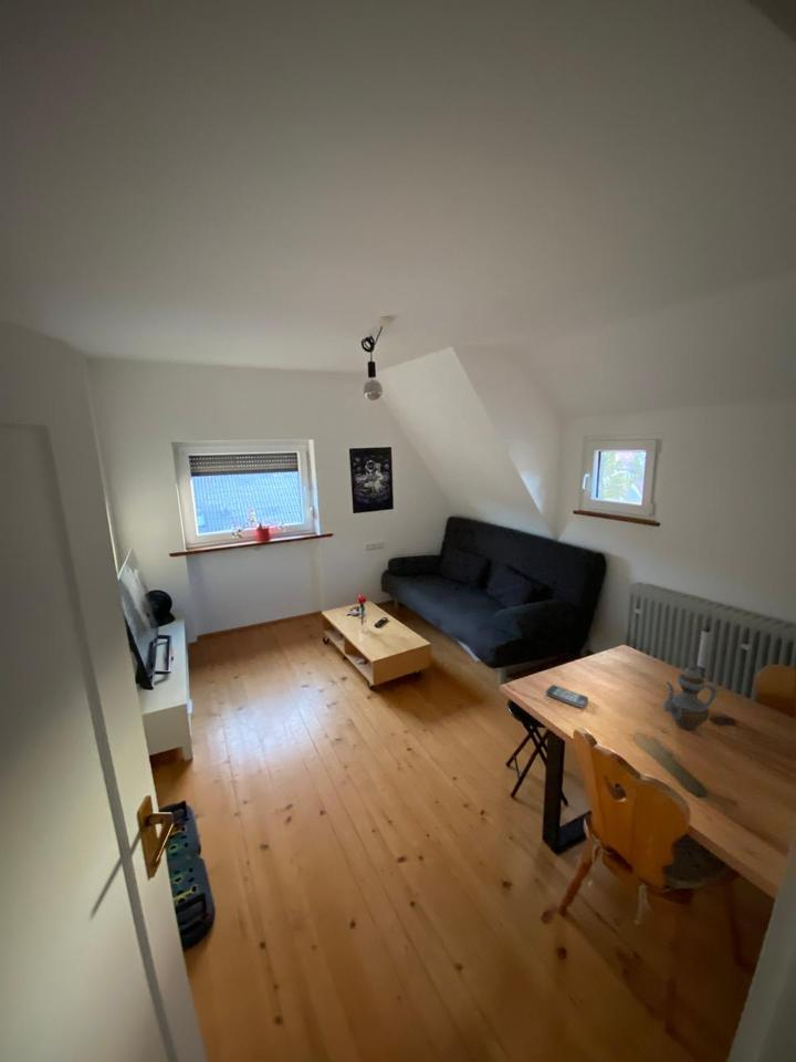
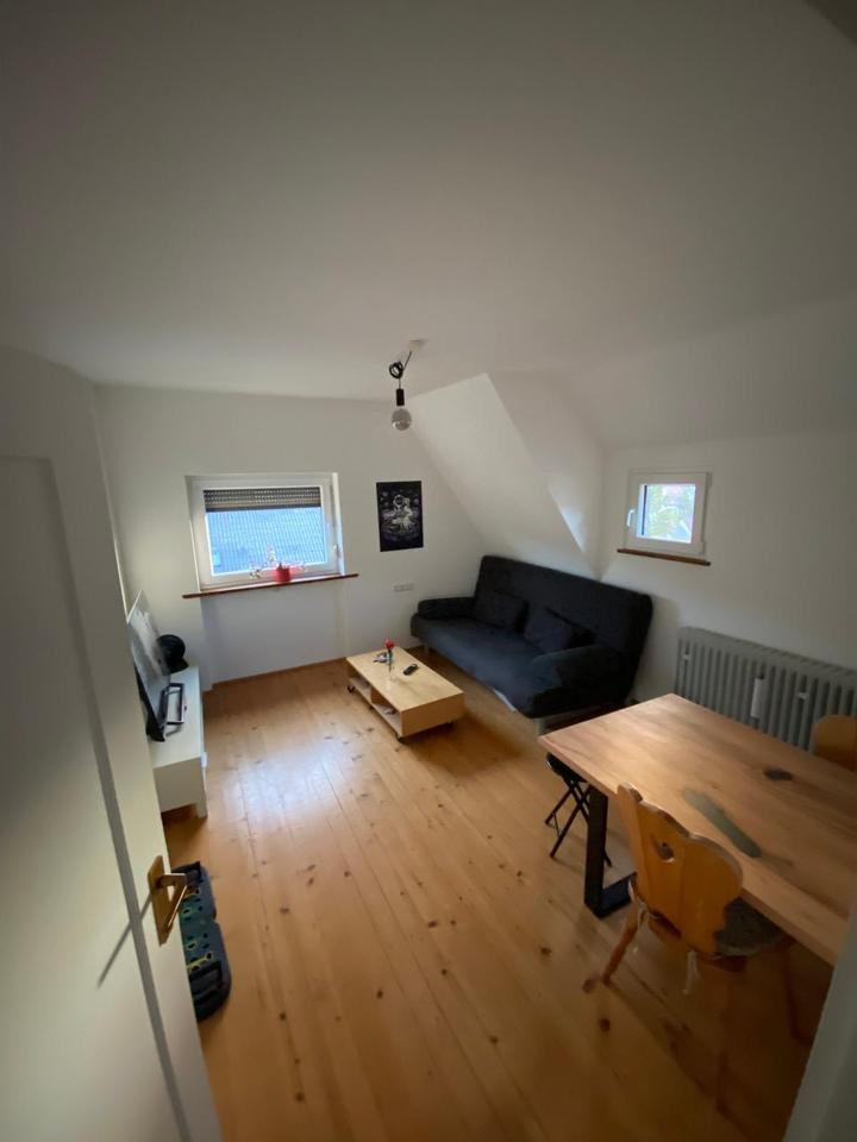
- smartphone (566, 696)
- teapot (690, 694)
